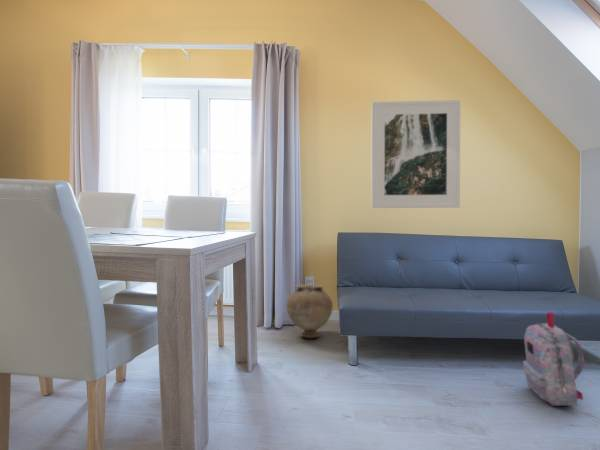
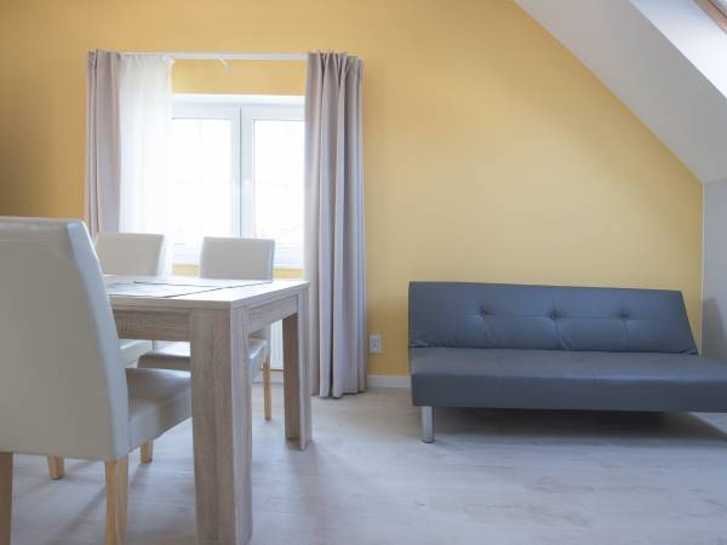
- vase (309, 310)
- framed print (415, 154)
- backpack (553, 355)
